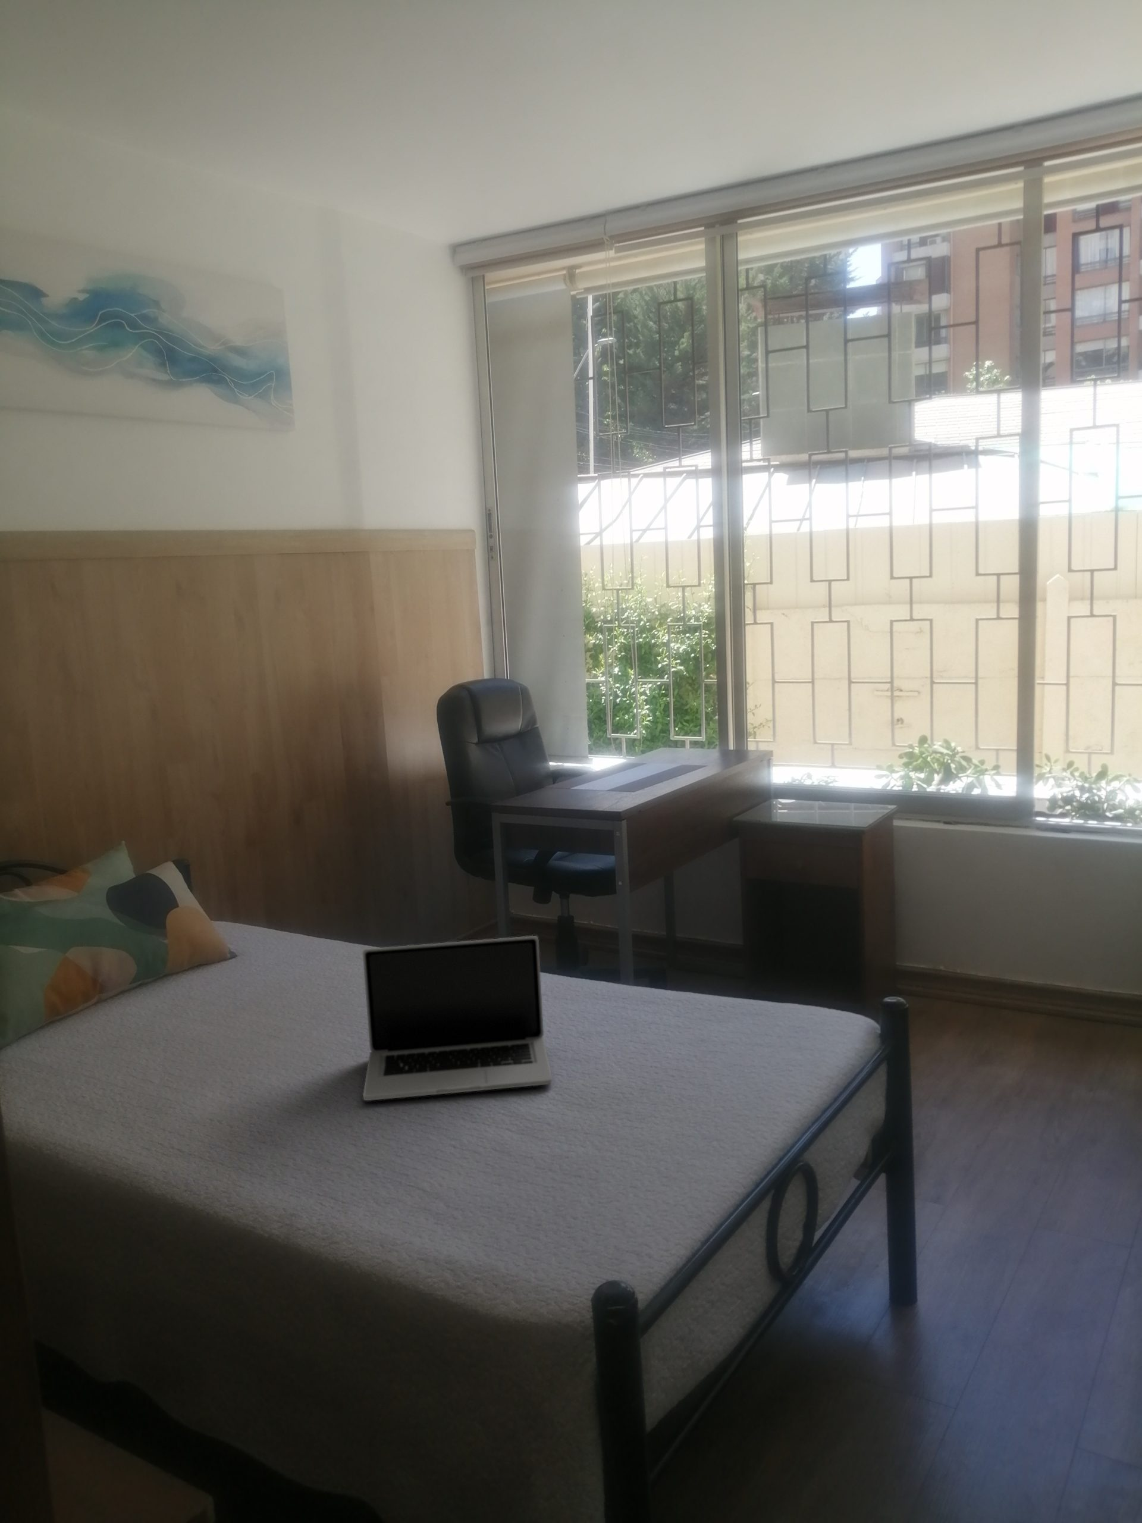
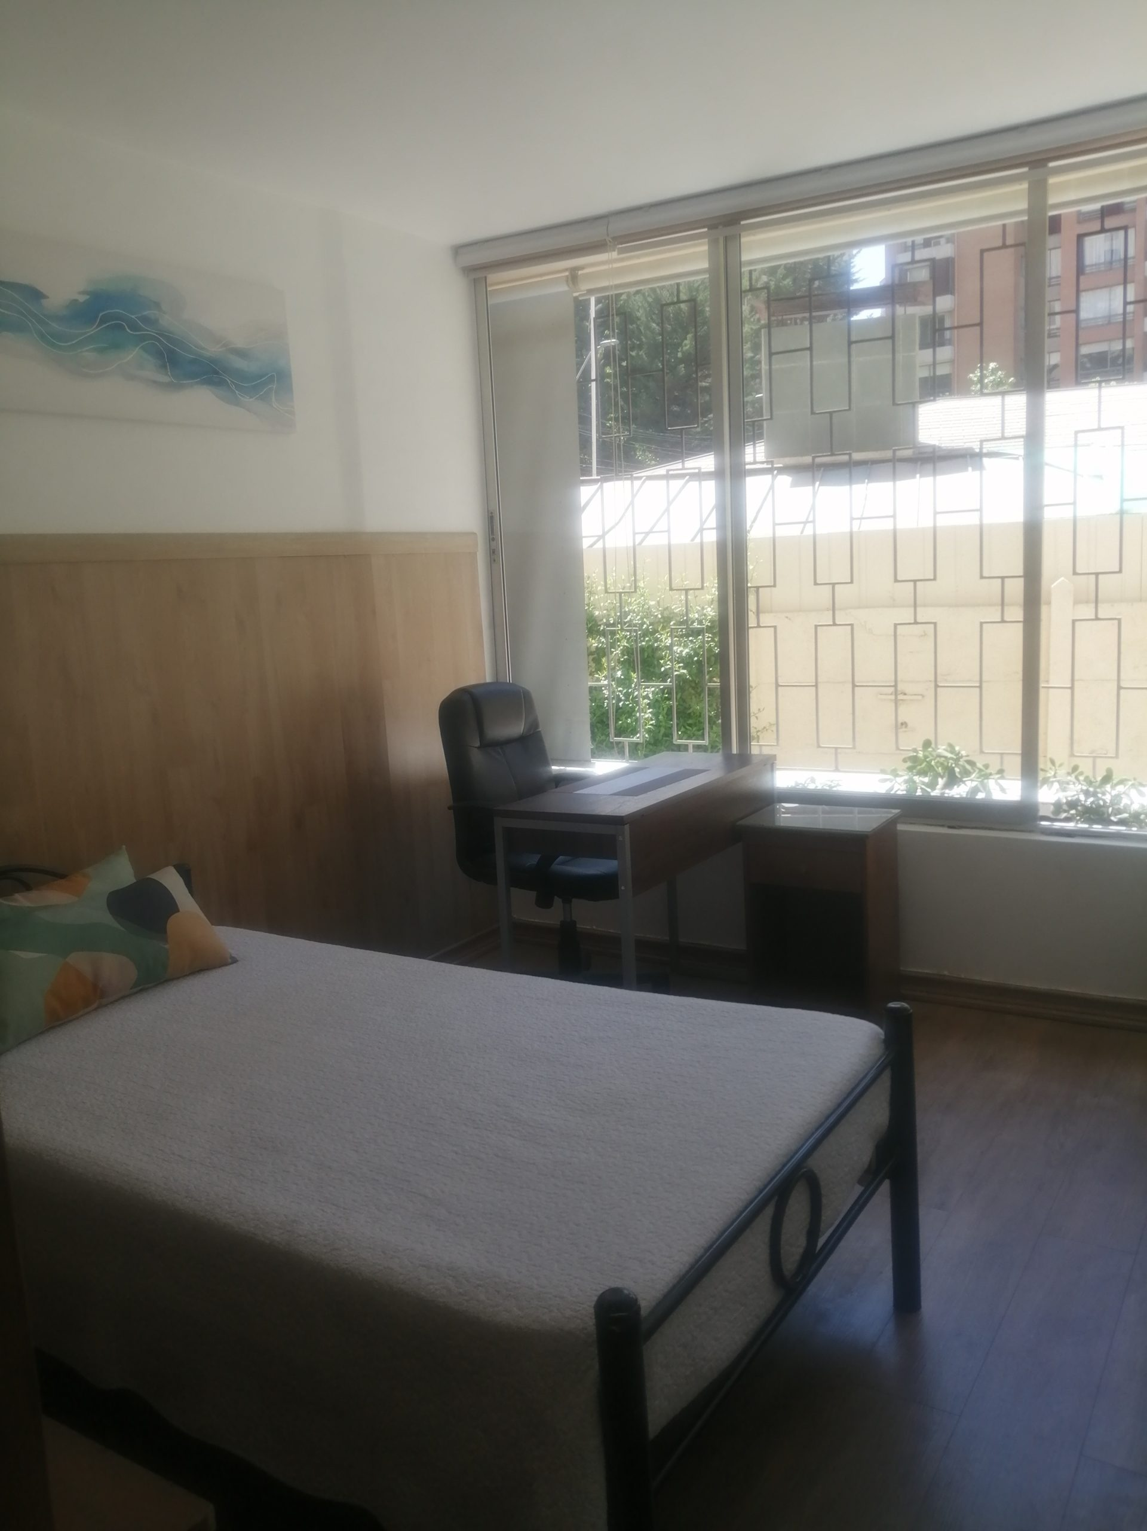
- laptop (455, 1016)
